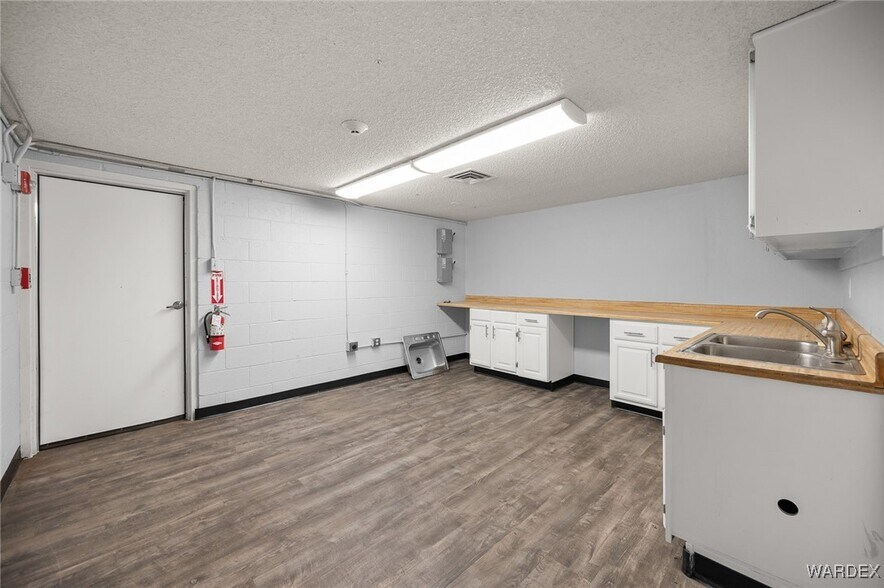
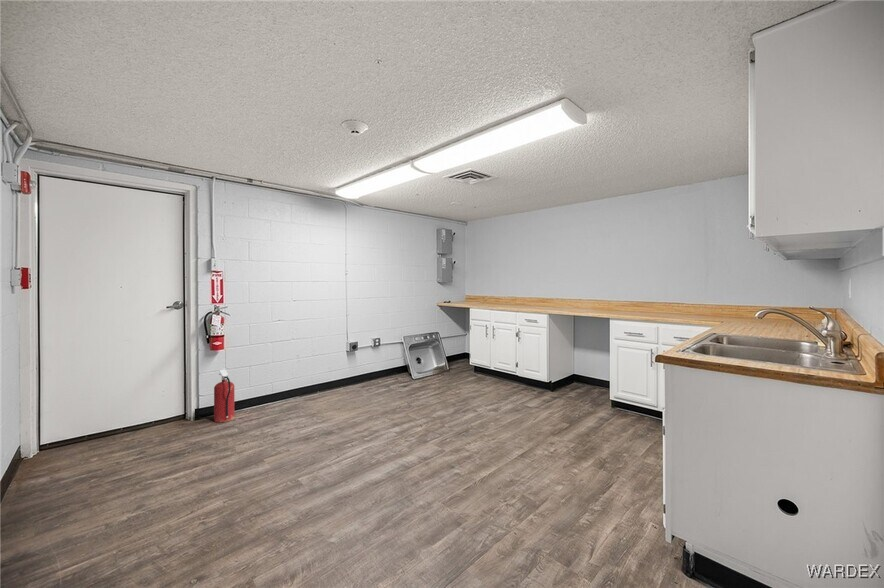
+ fire extinguisher (225, 395)
